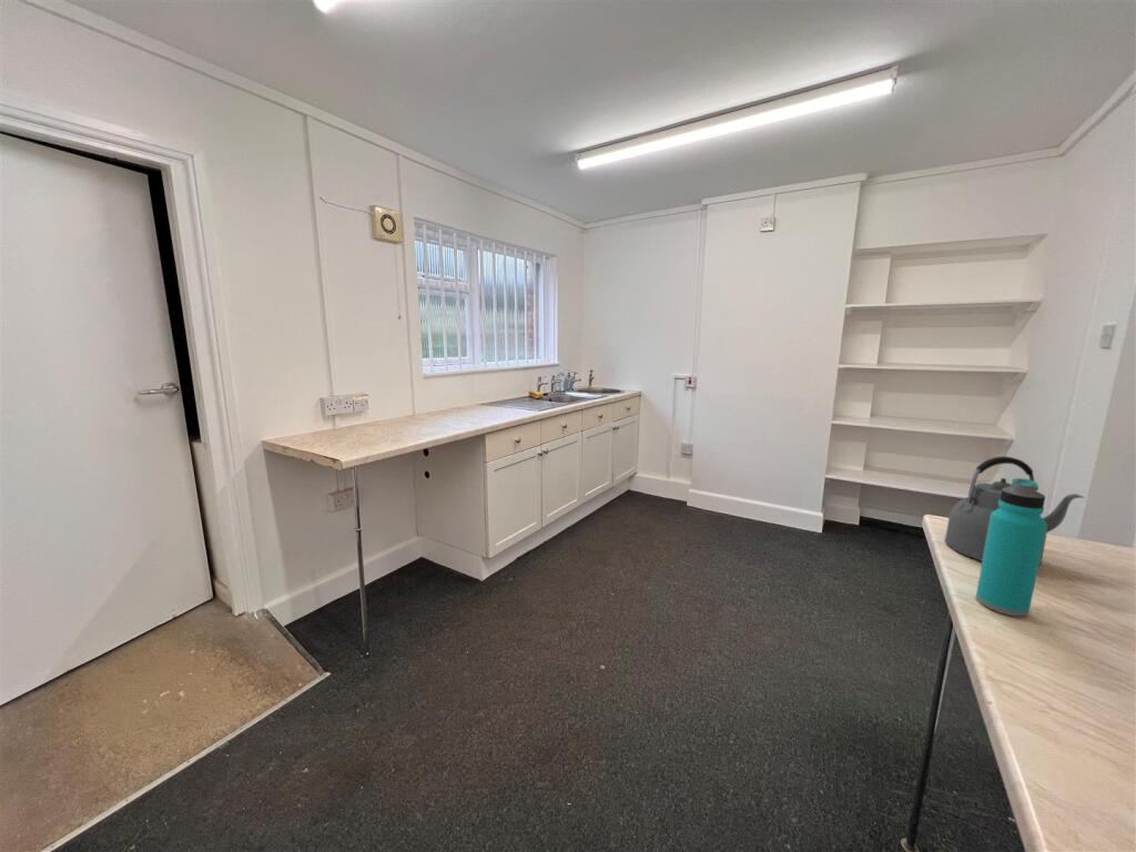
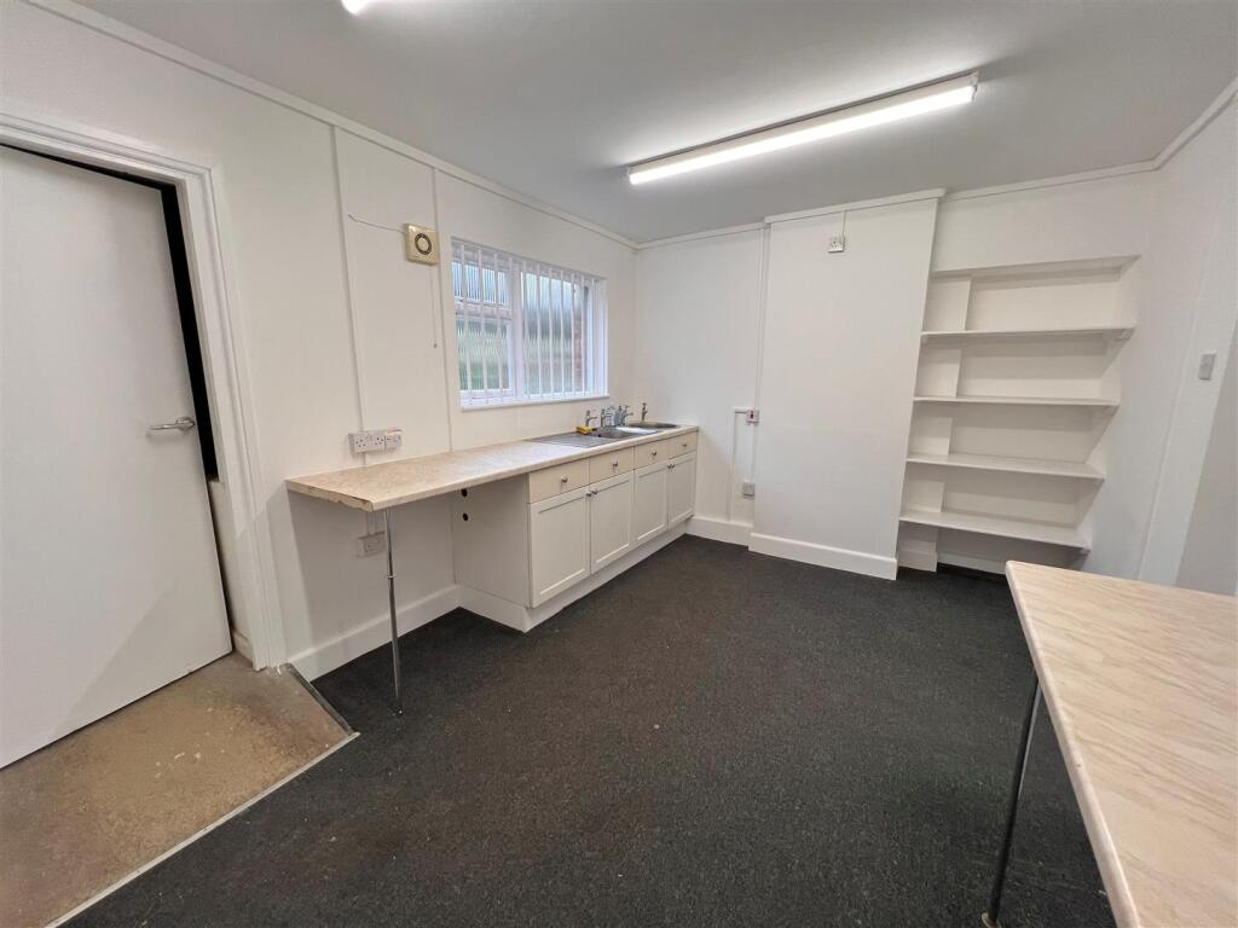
- kettle (998, 506)
- water bottle (1013, 545)
